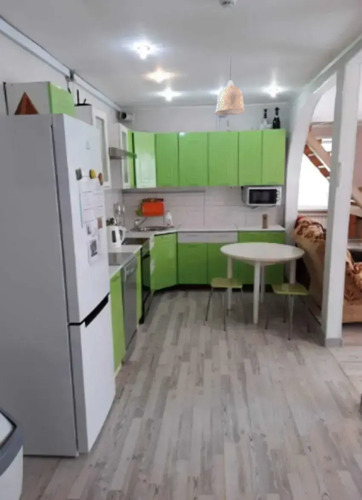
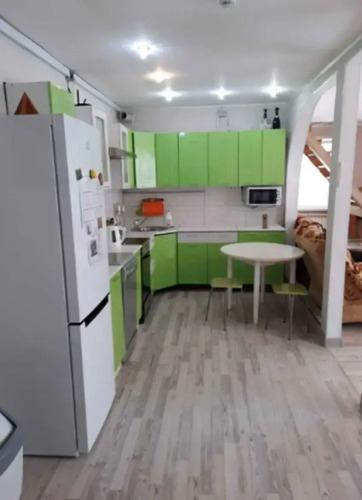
- pendant lamp (230, 82)
